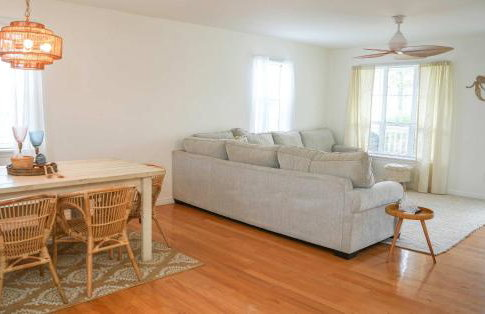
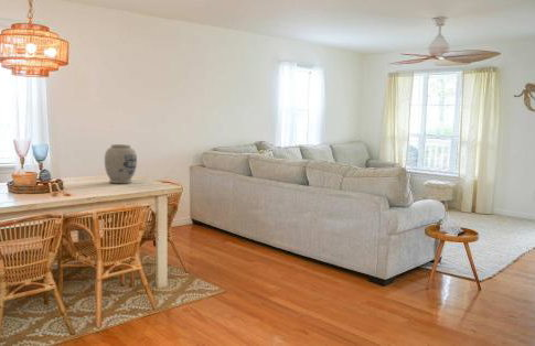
+ vase (120, 163)
